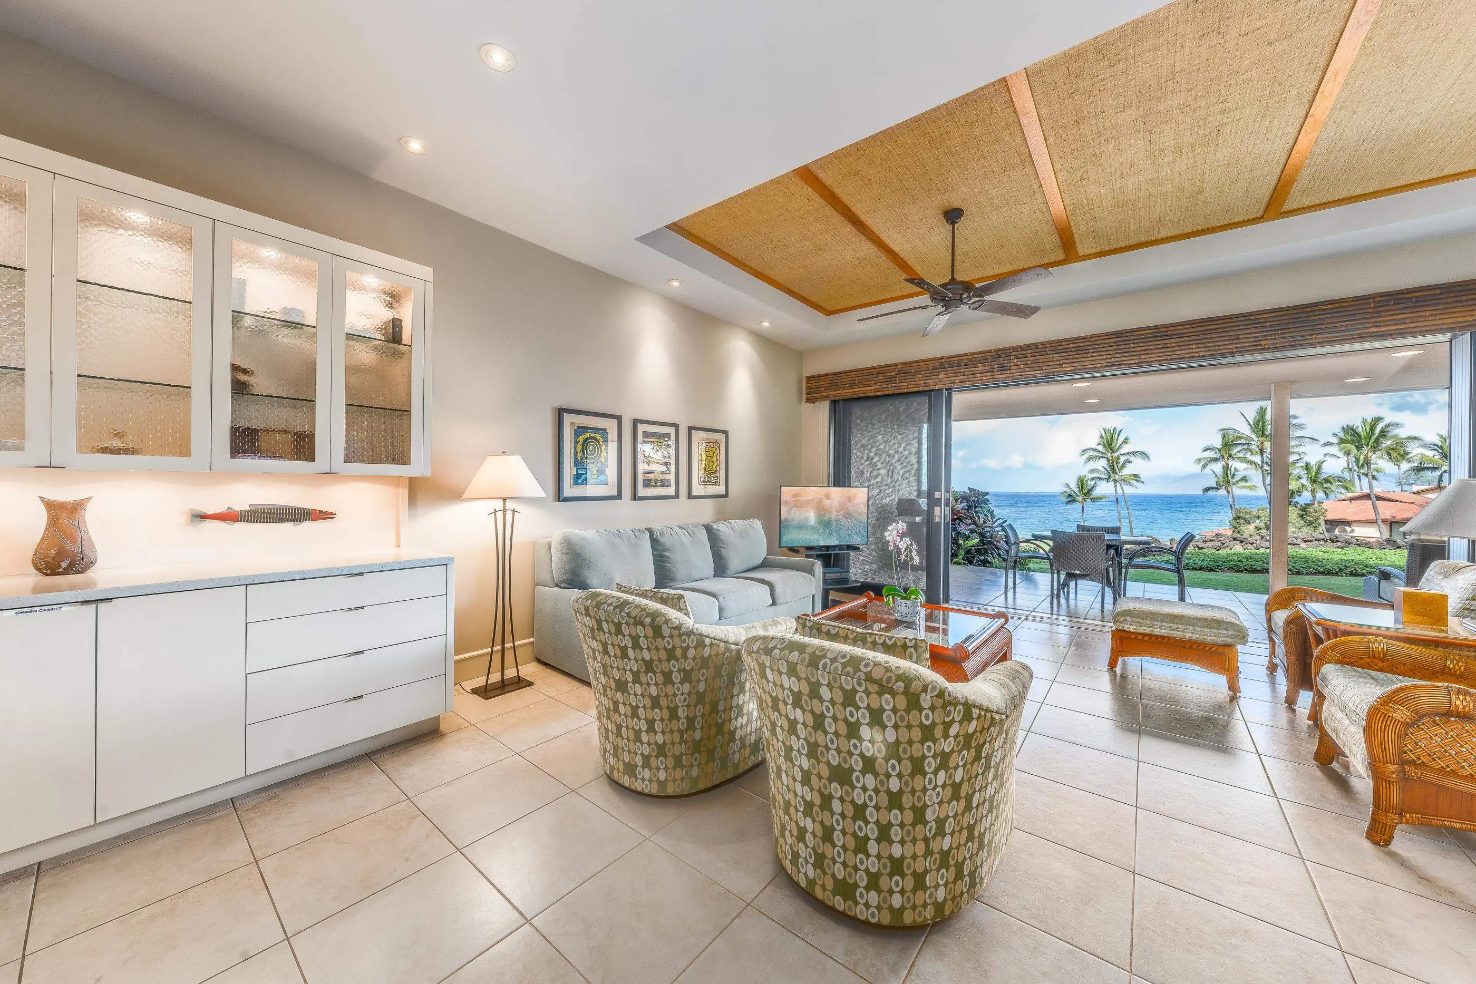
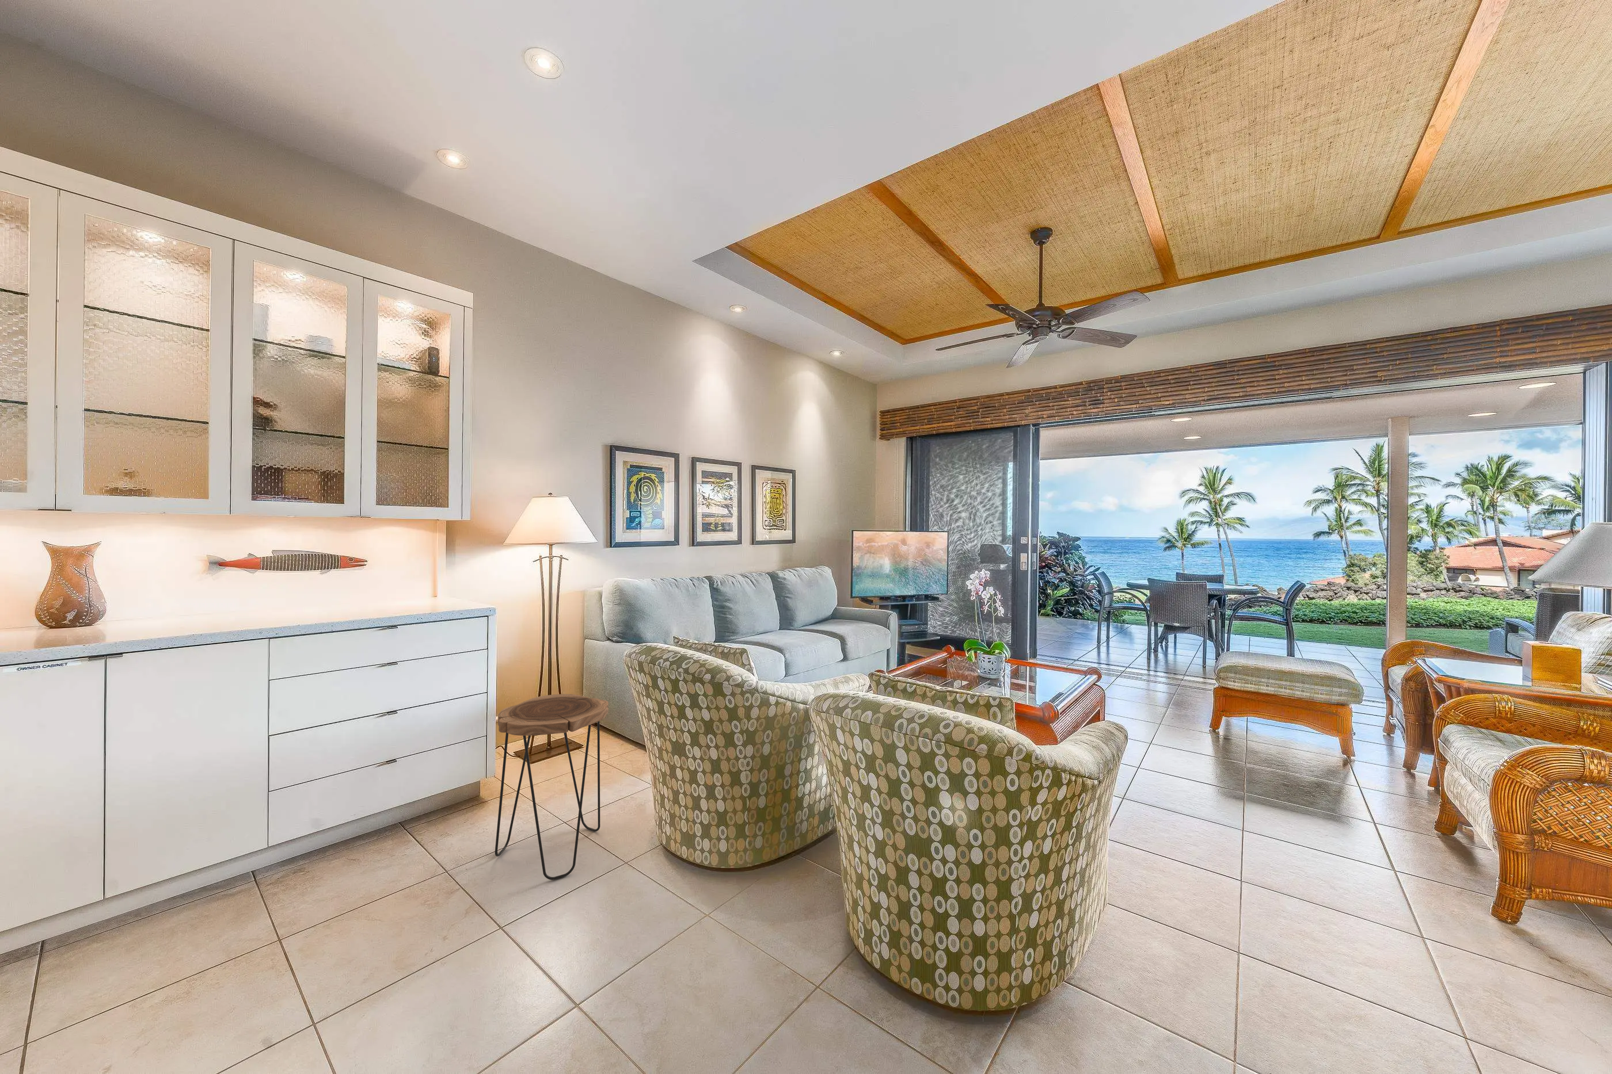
+ side table (572, 777)
